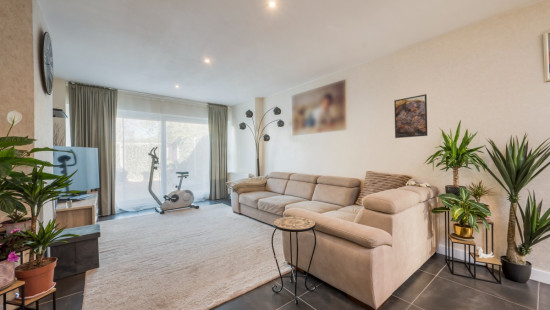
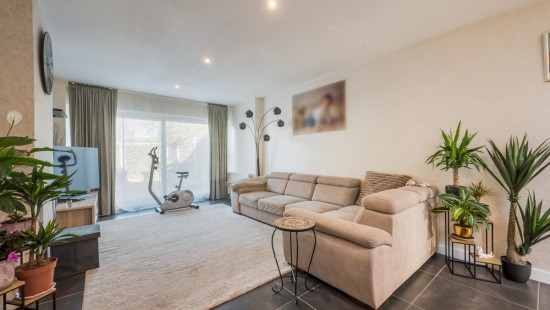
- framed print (410, 117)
